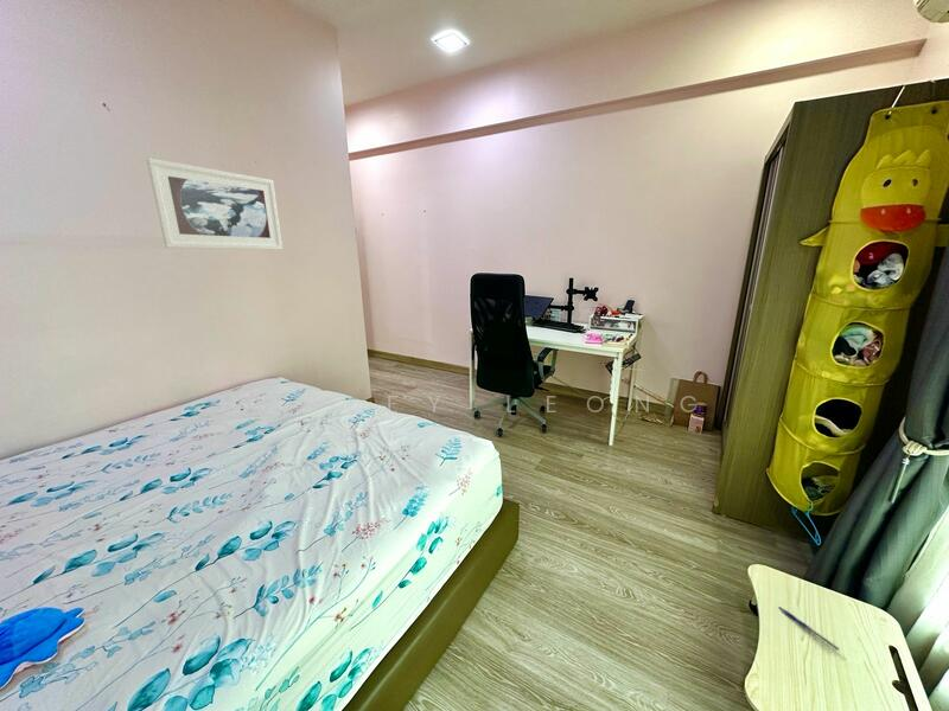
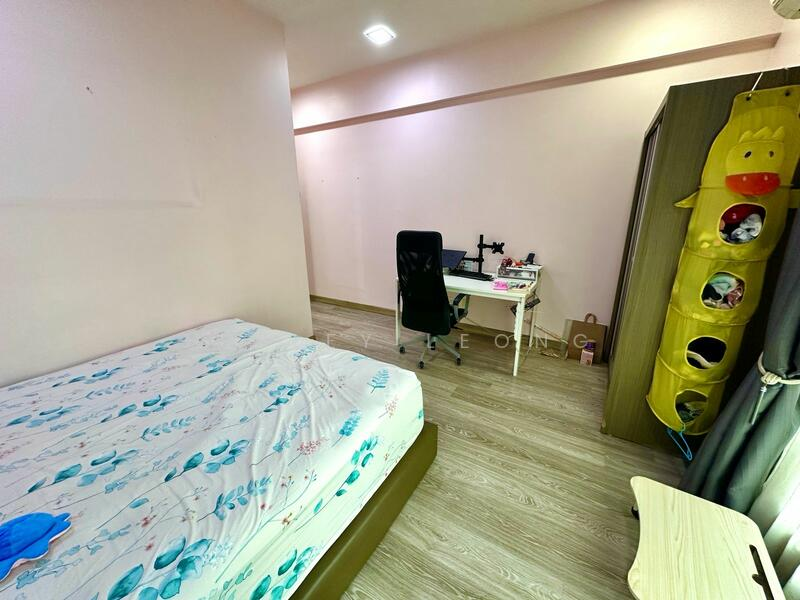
- pen (808, 627)
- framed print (224, 210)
